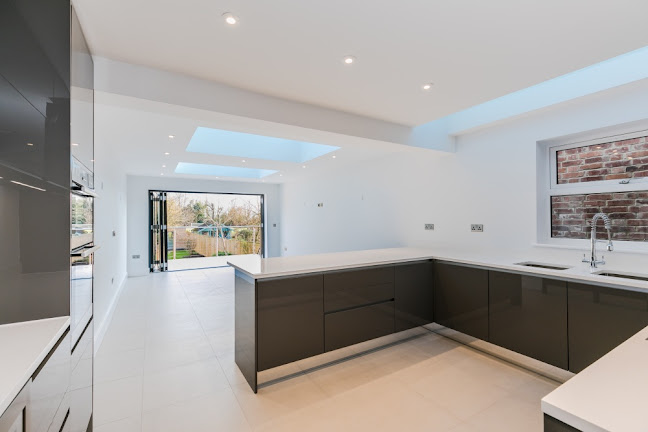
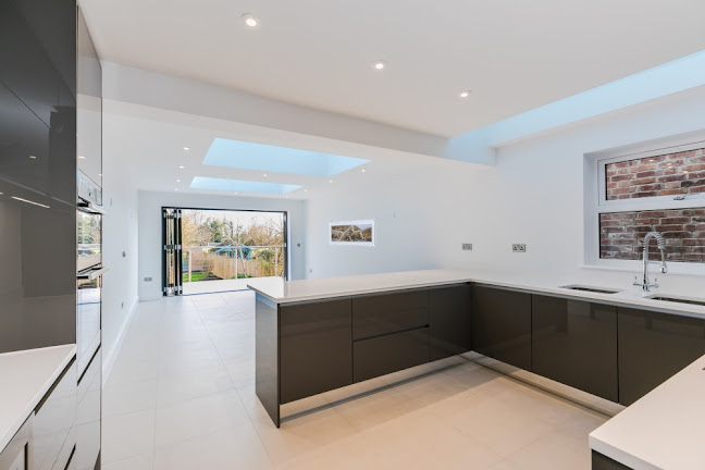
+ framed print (349, 233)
